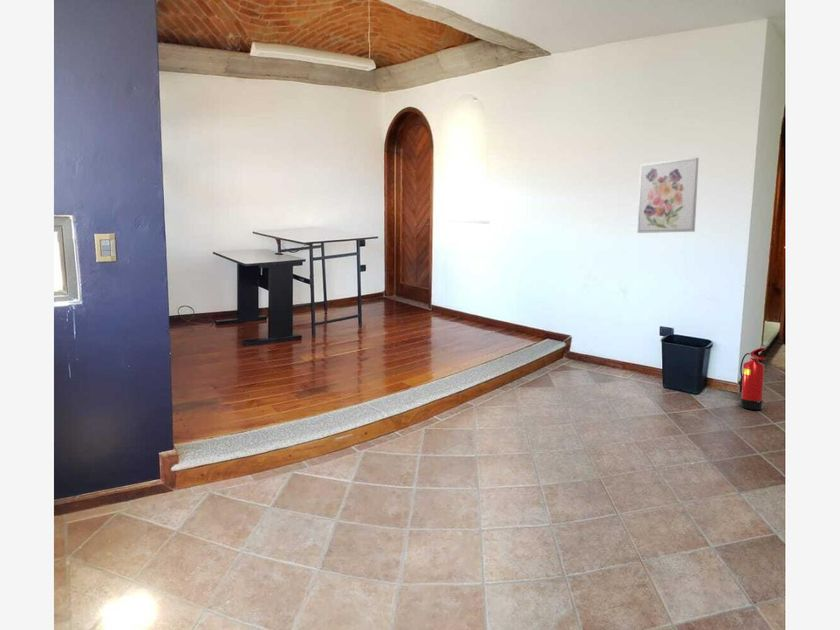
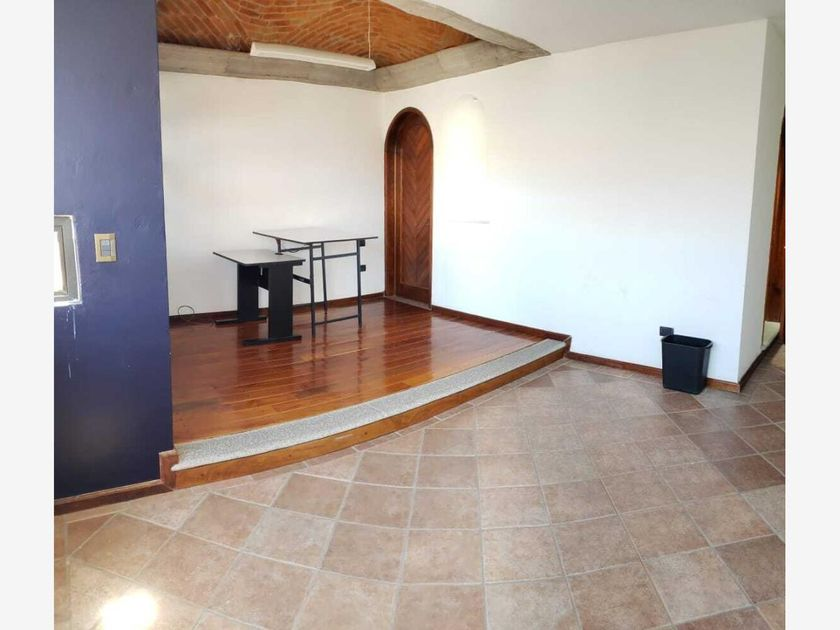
- wall art (666, 196)
- fire extinguisher (750, 375)
